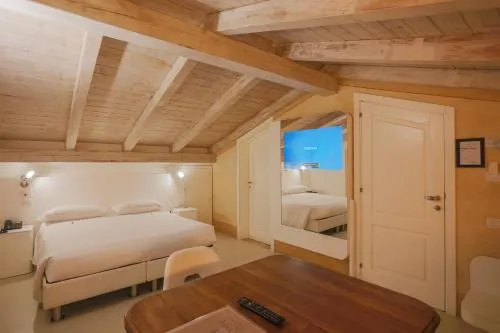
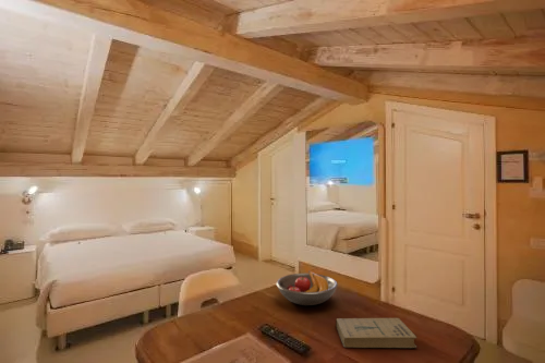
+ fruit bowl (306, 288)
+ book (373, 330)
